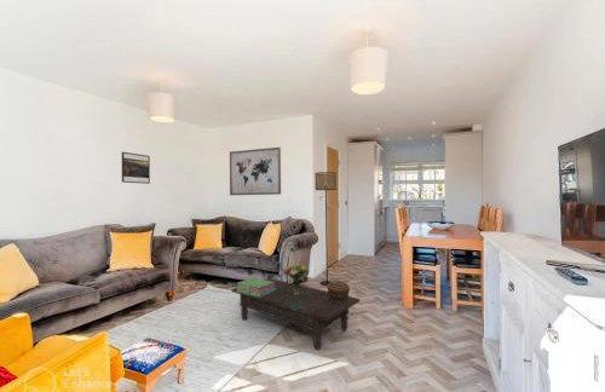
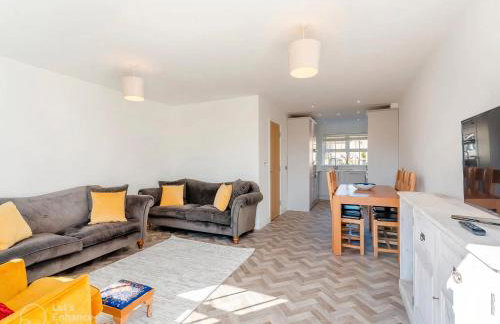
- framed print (136, 168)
- floor lamp (325, 227)
- bouquet (296, 278)
- coffee table (292, 309)
- stack of books (255, 286)
- wall art (254, 172)
- decorative container (338, 289)
